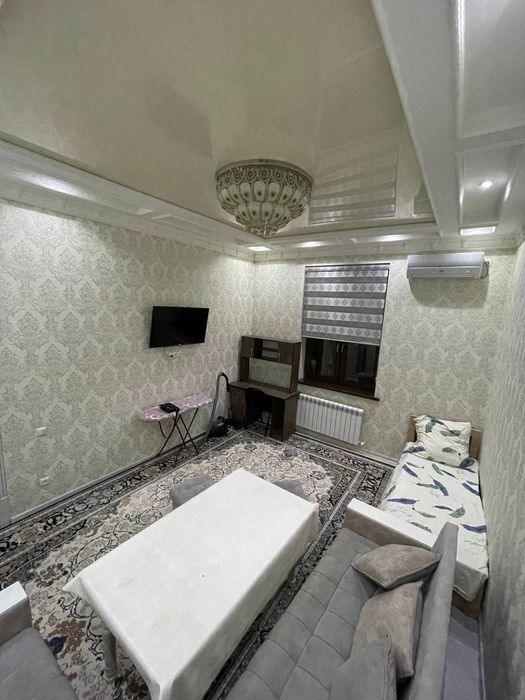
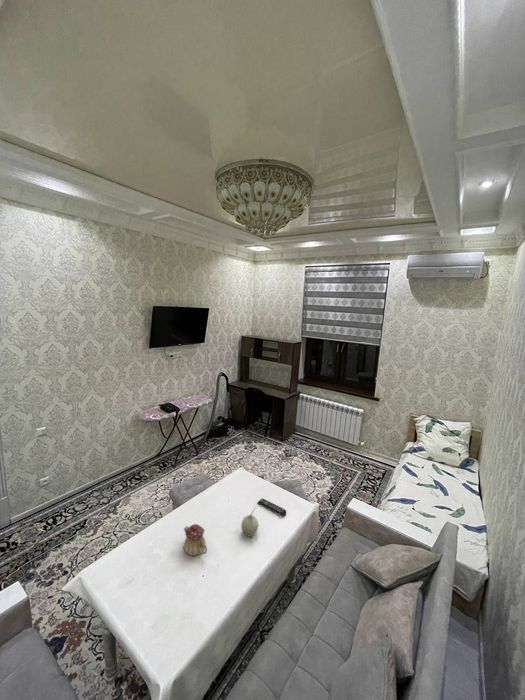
+ teapot (195, 538)
+ fruit (250, 523)
+ remote control (271, 506)
